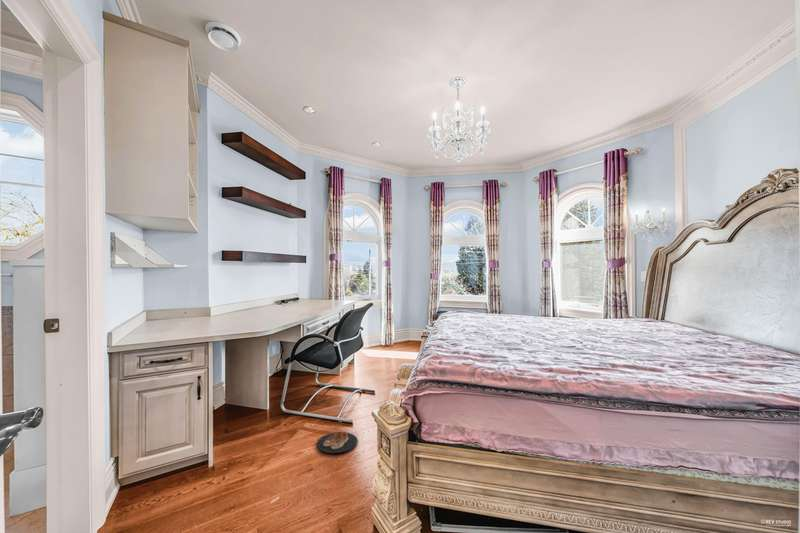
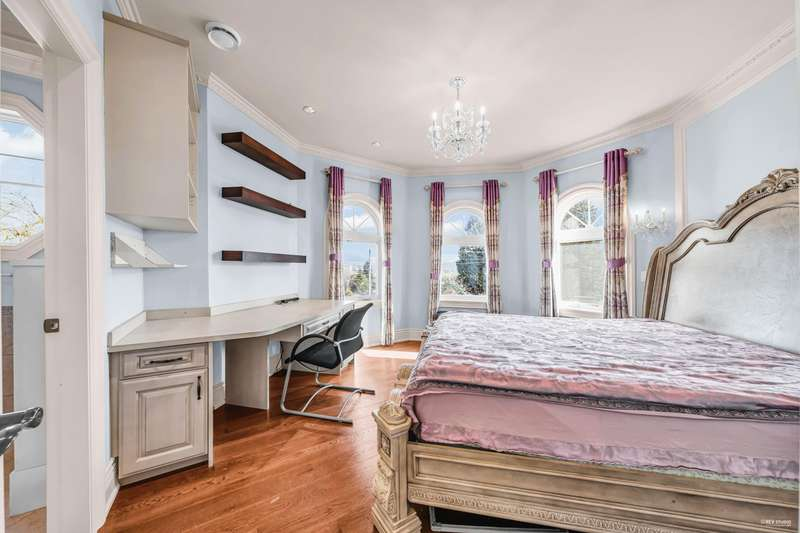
- slippers (337, 439)
